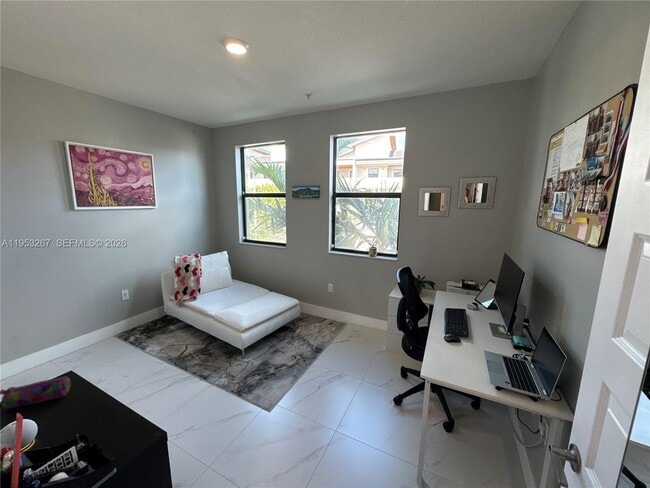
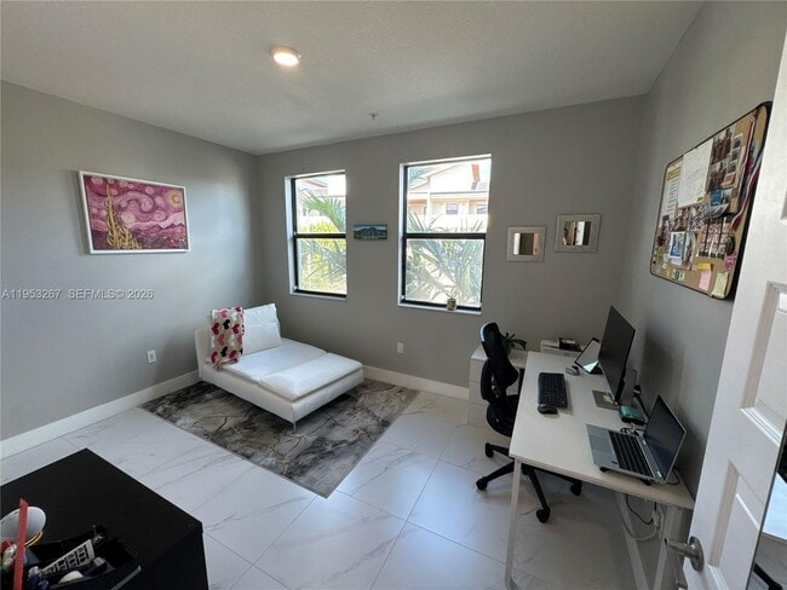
- pencil case (36, 392)
